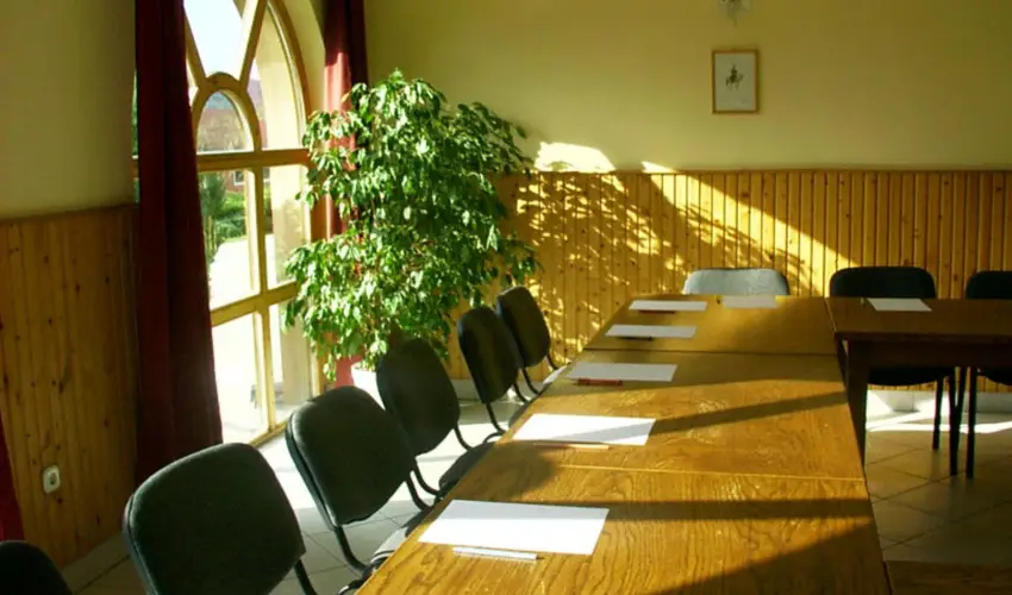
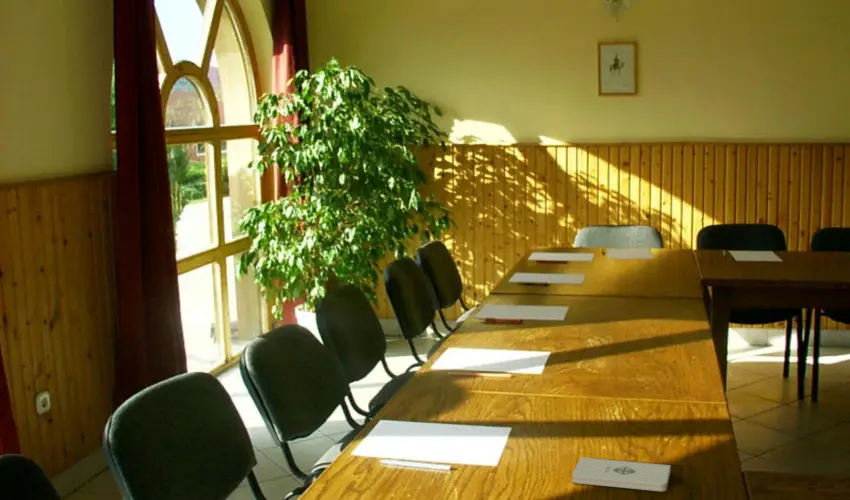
+ notepad (621, 473)
